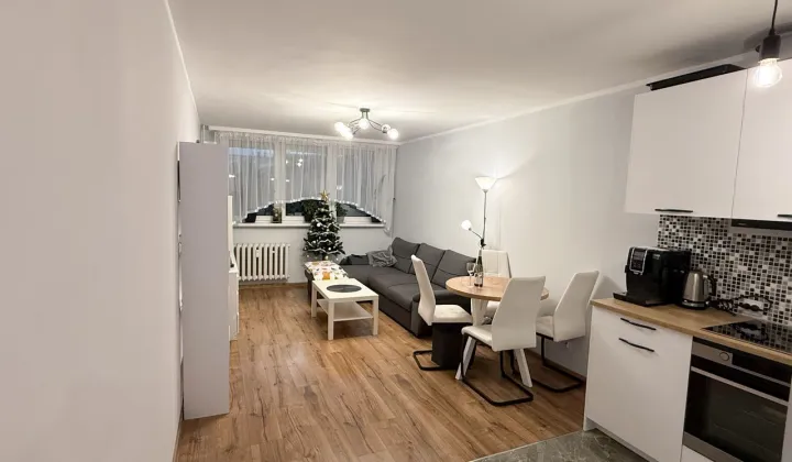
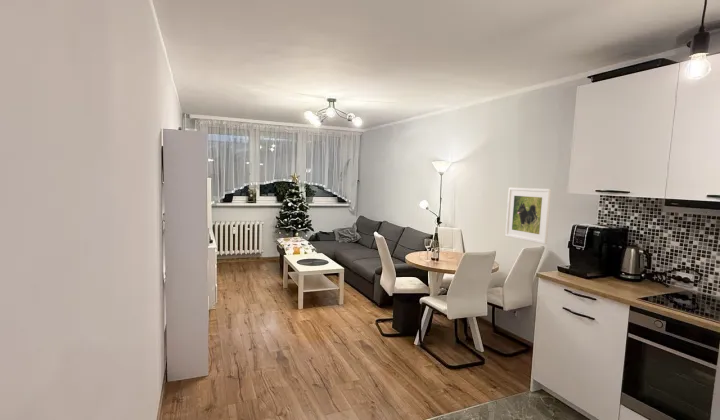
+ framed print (526, 214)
